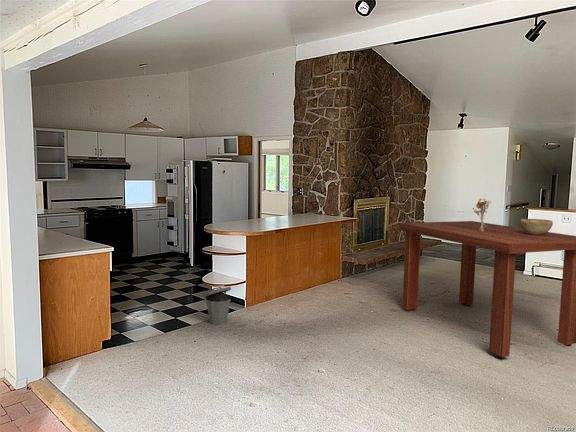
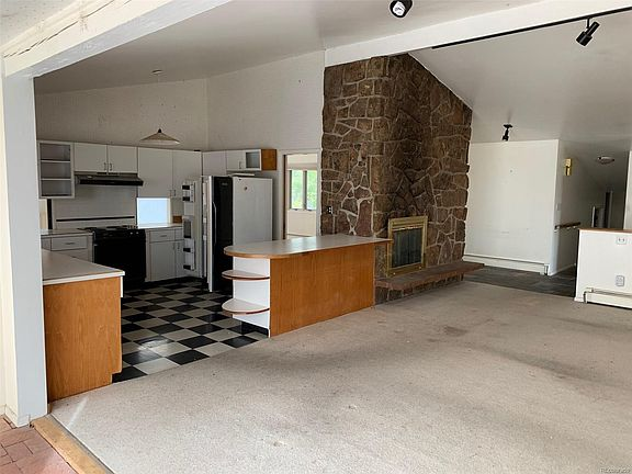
- bouquet (481, 214)
- dining table (493, 278)
- trash can (217, 303)
- decorative bowl (535, 227)
